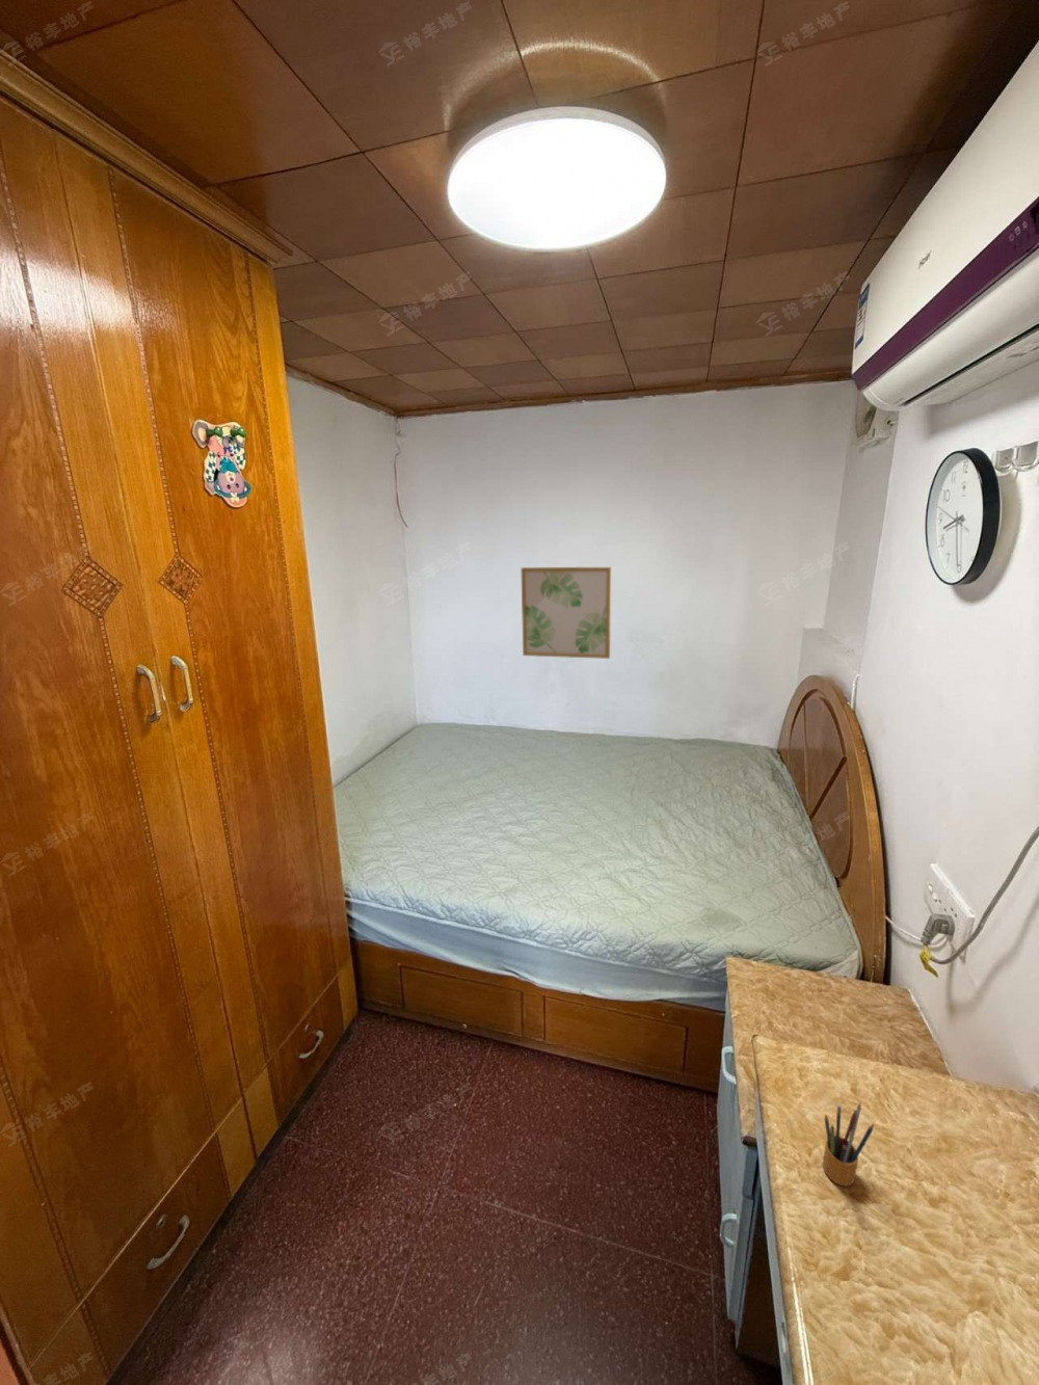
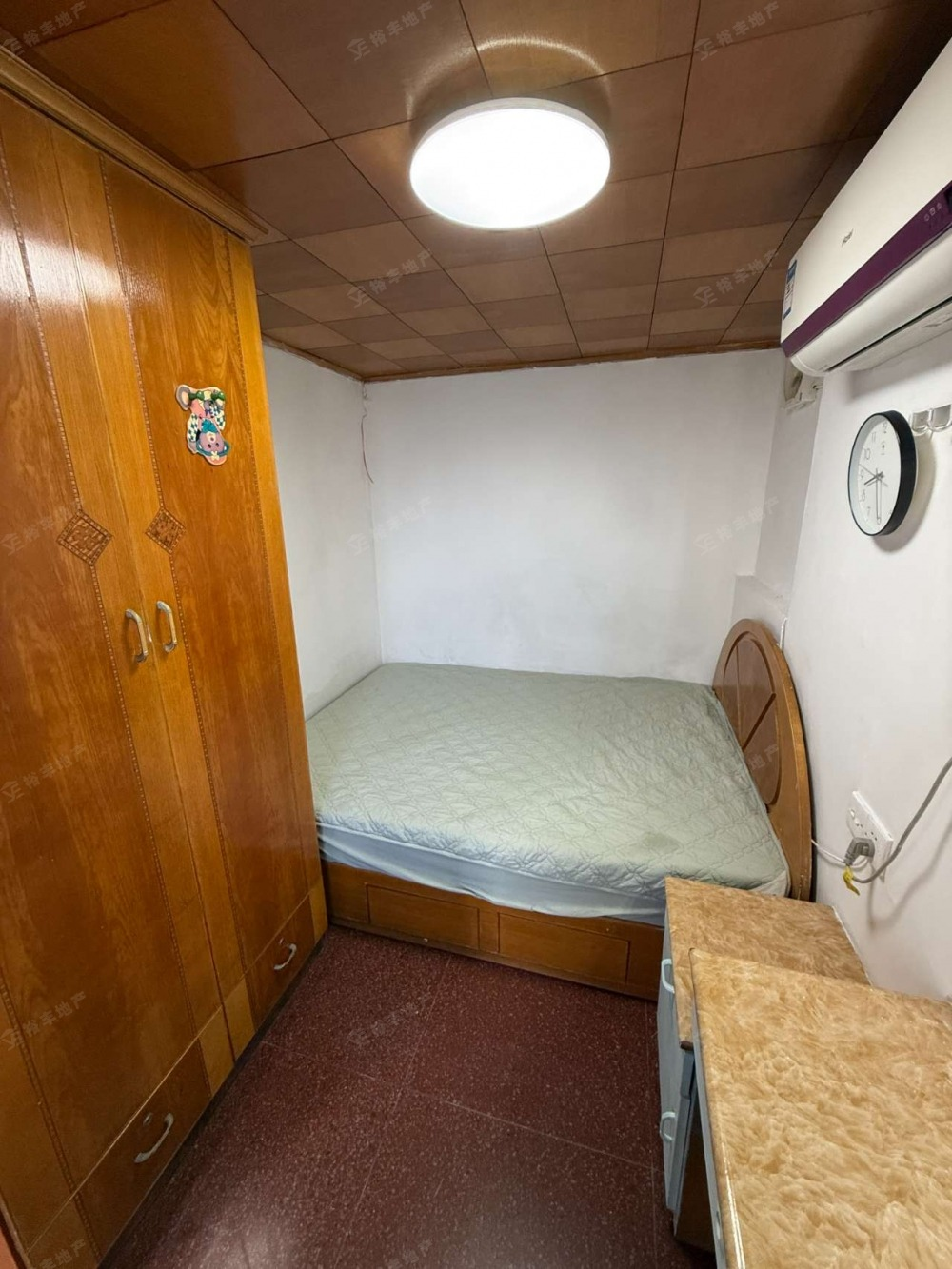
- wall art (565, 612)
- pencil box (844, 1146)
